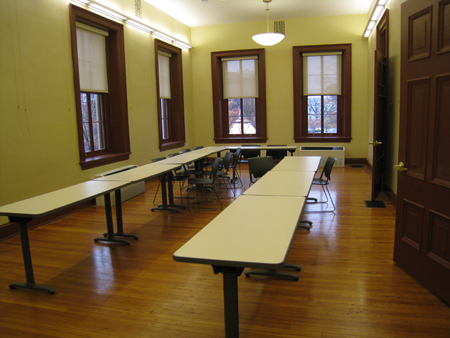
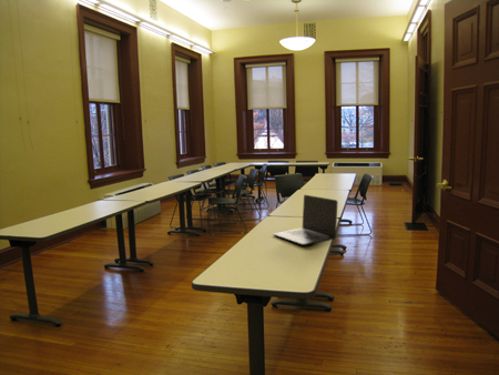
+ laptop (304, 219)
